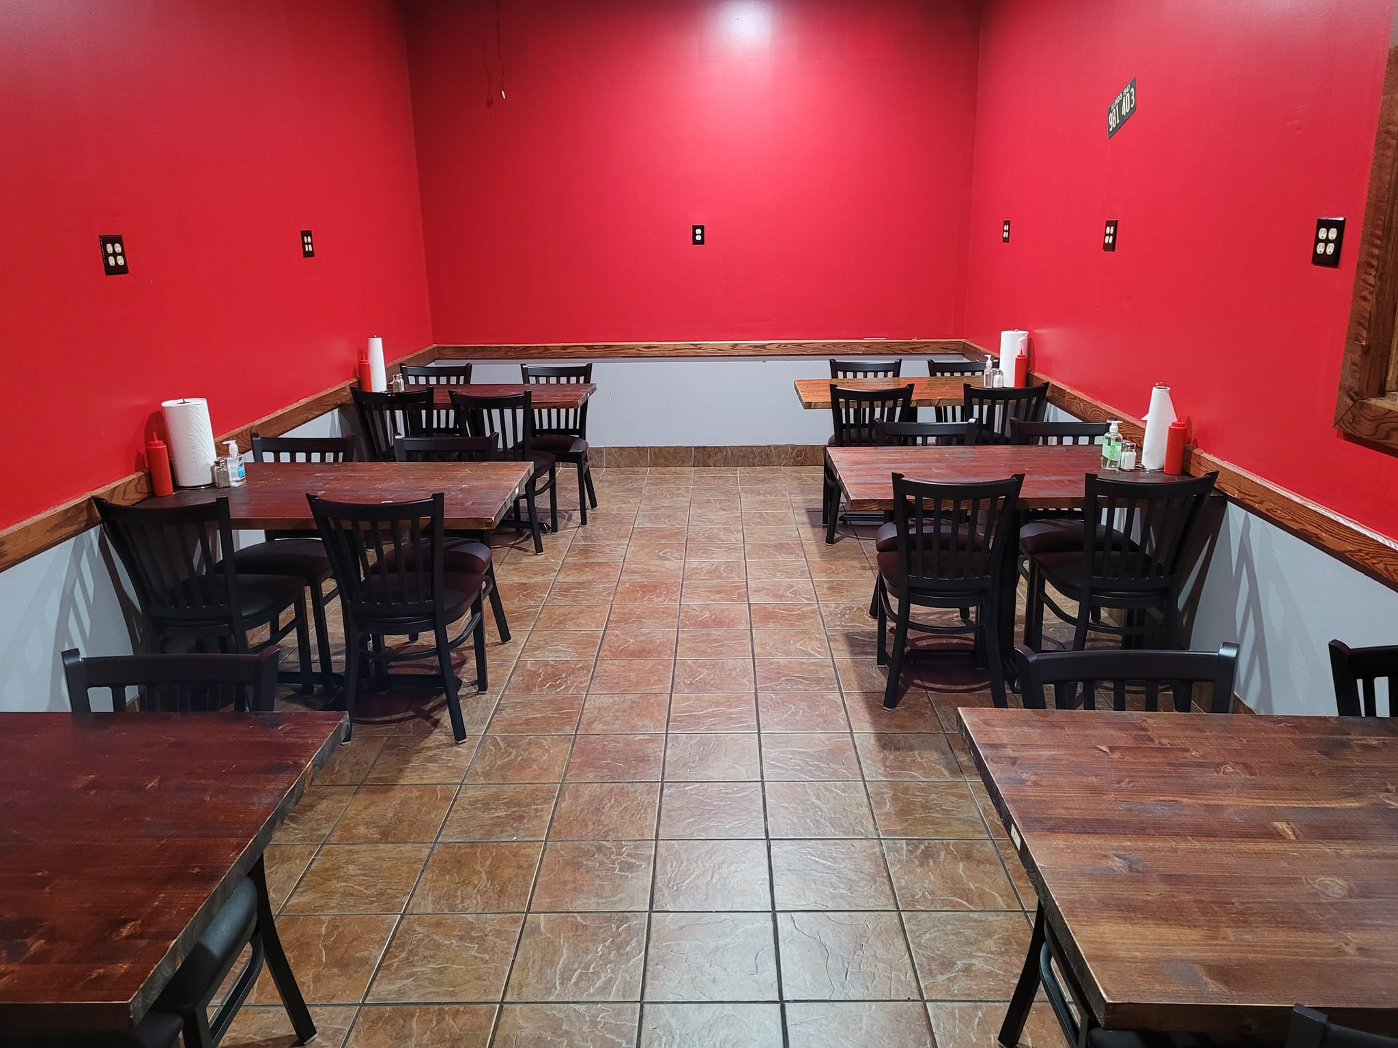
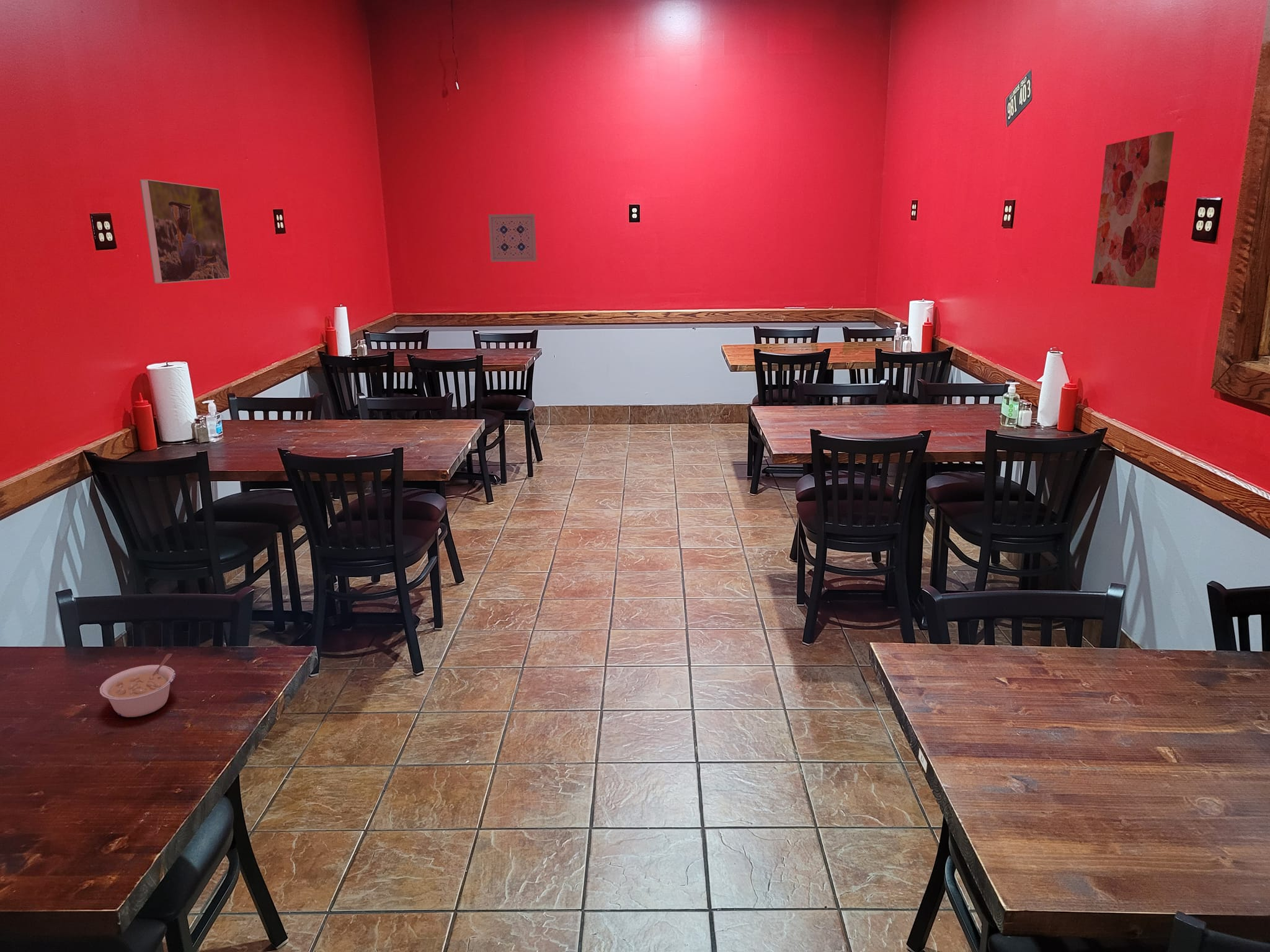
+ wall art (1129, 213)
+ legume (140, 689)
+ wall art (512, 237)
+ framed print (189, 233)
